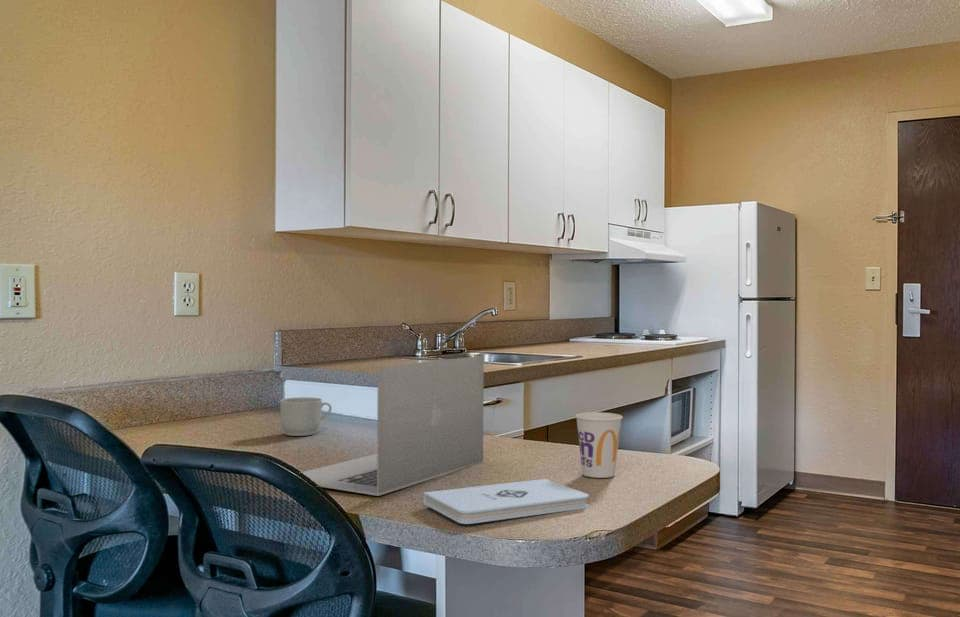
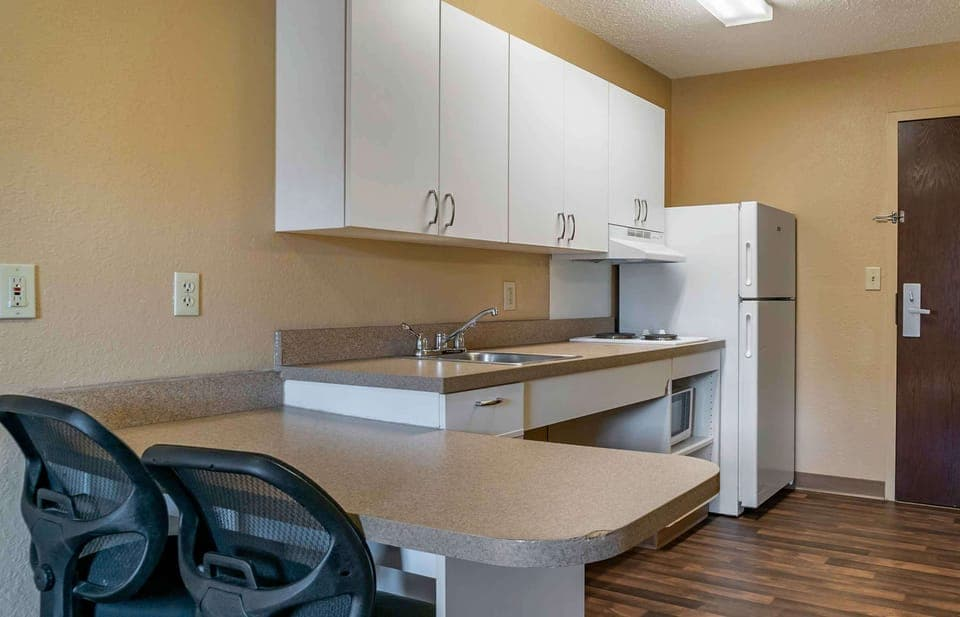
- notepad (507, 499)
- mug (306, 416)
- laptop (386, 414)
- cup (598, 444)
